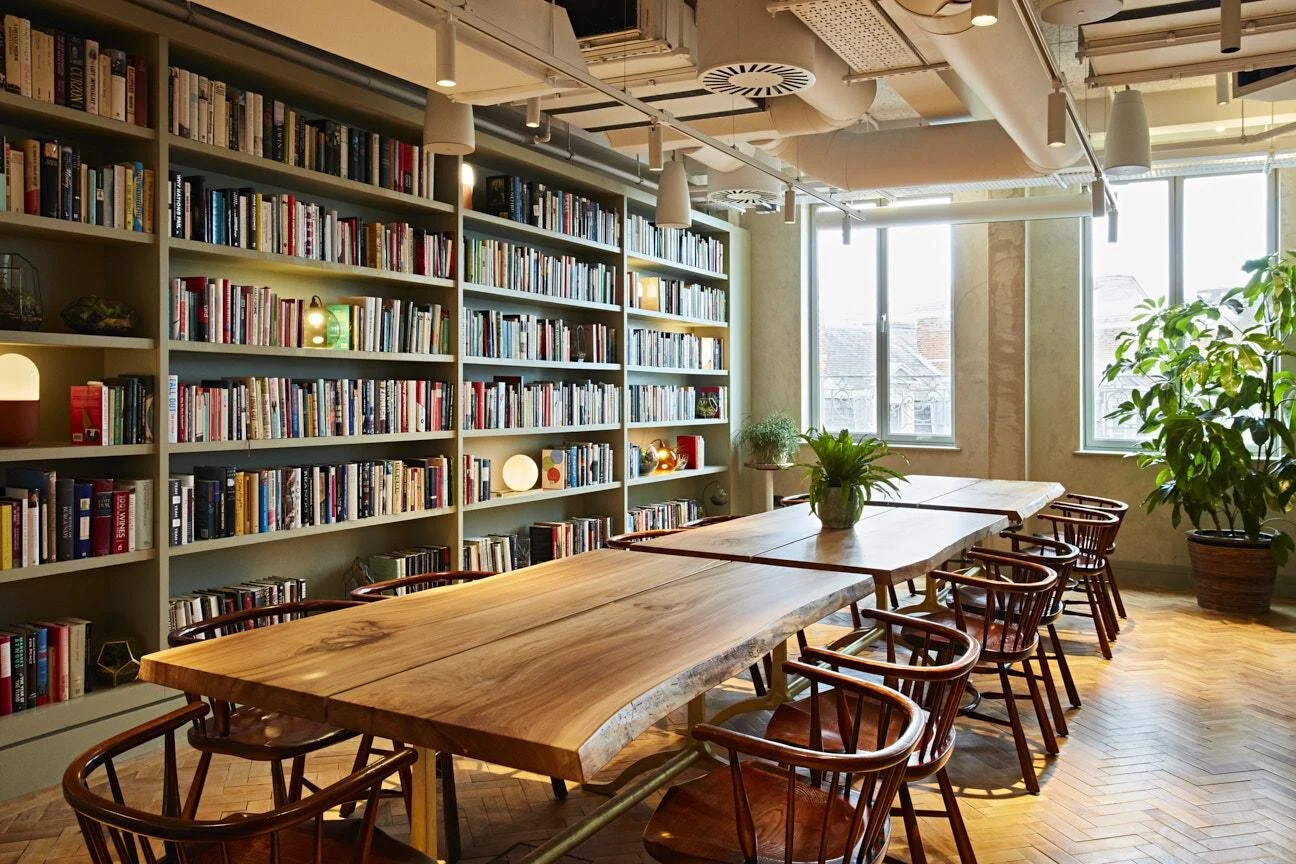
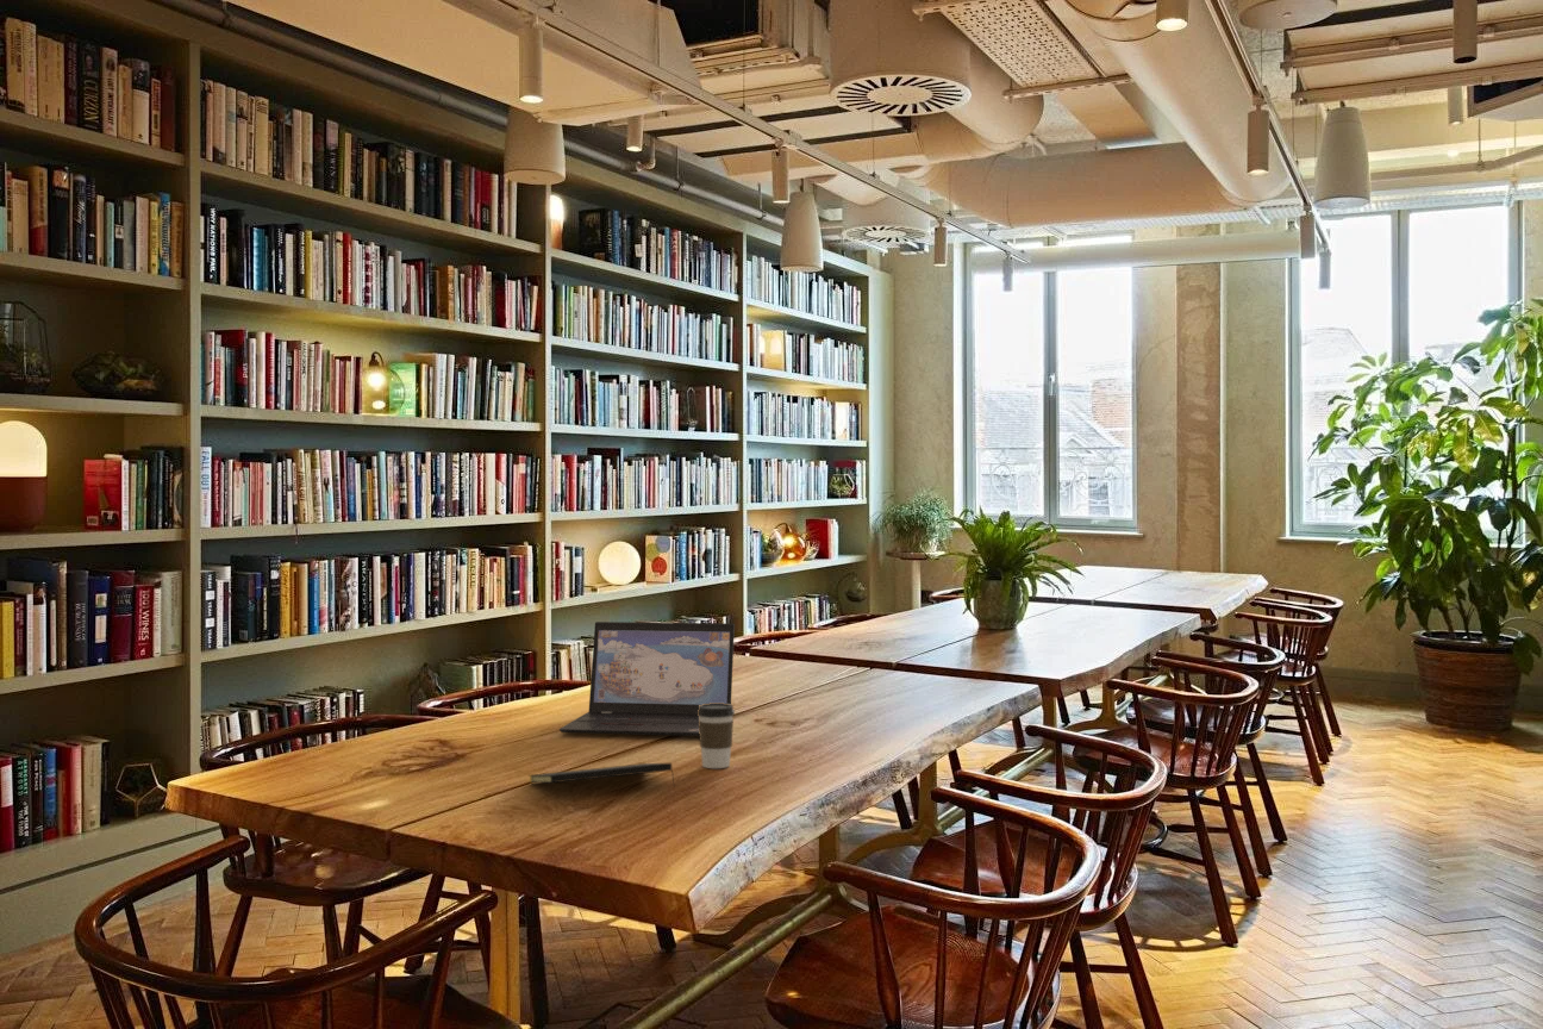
+ notepad (599, 772)
+ coffee cup (716, 735)
+ laptop (650, 675)
